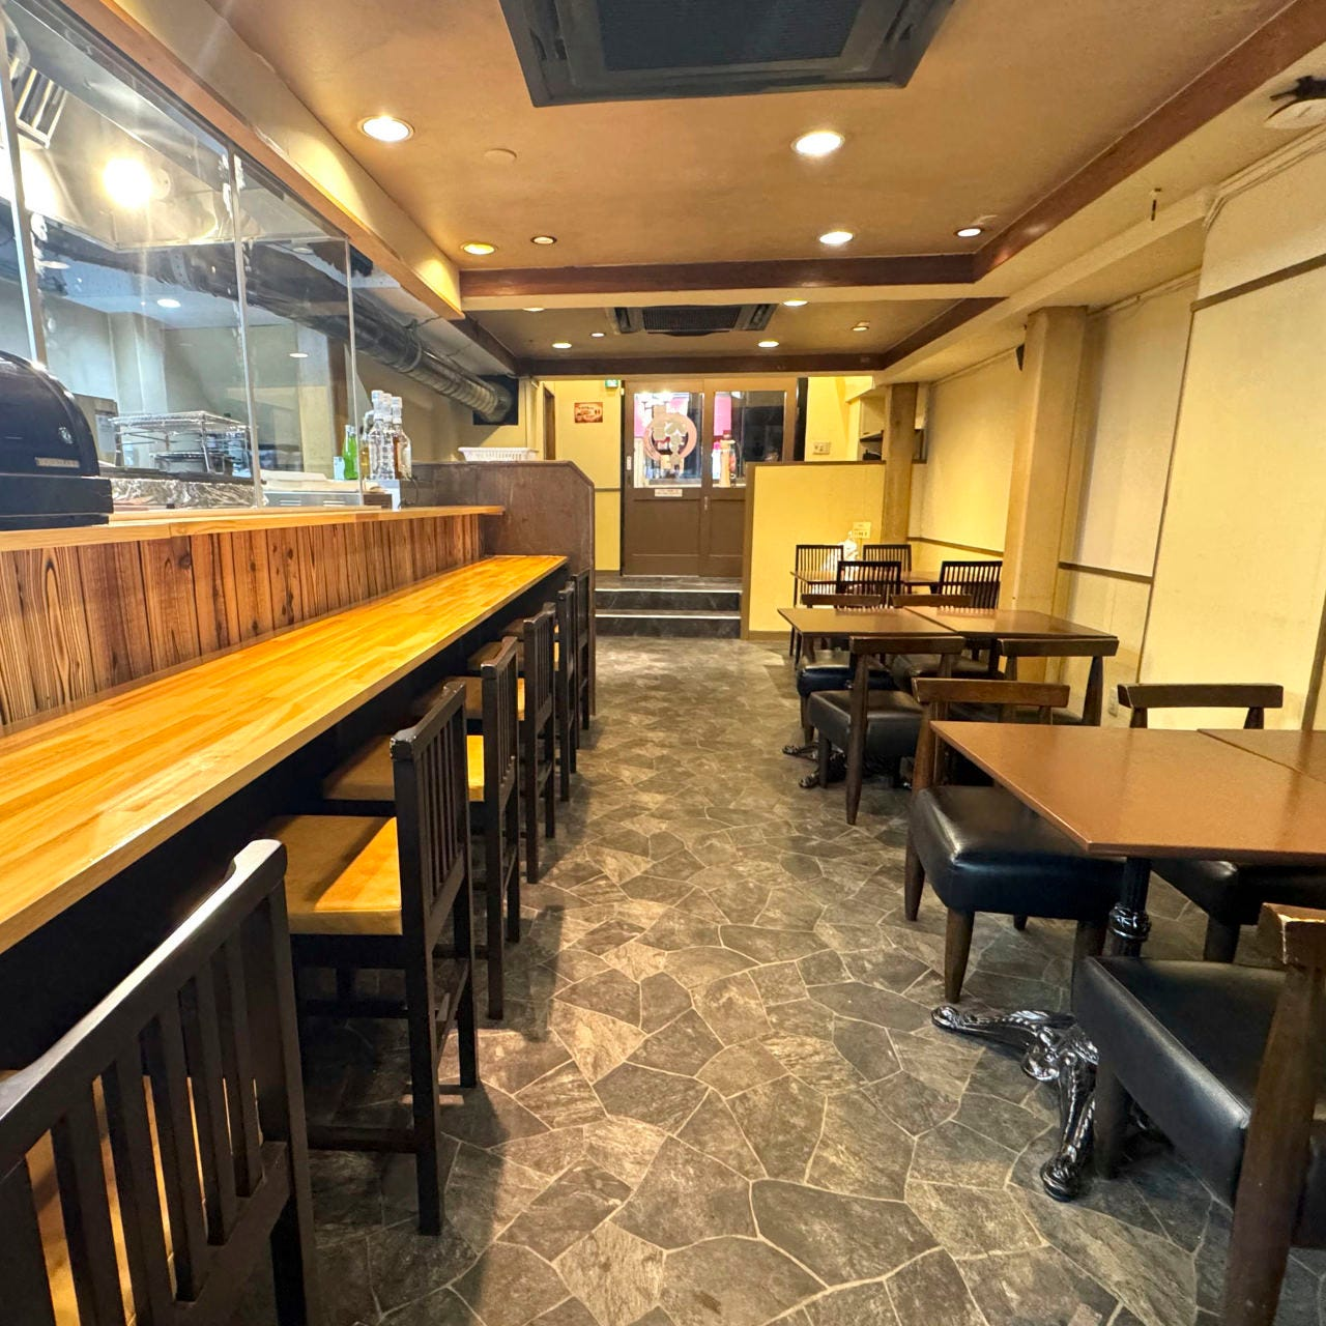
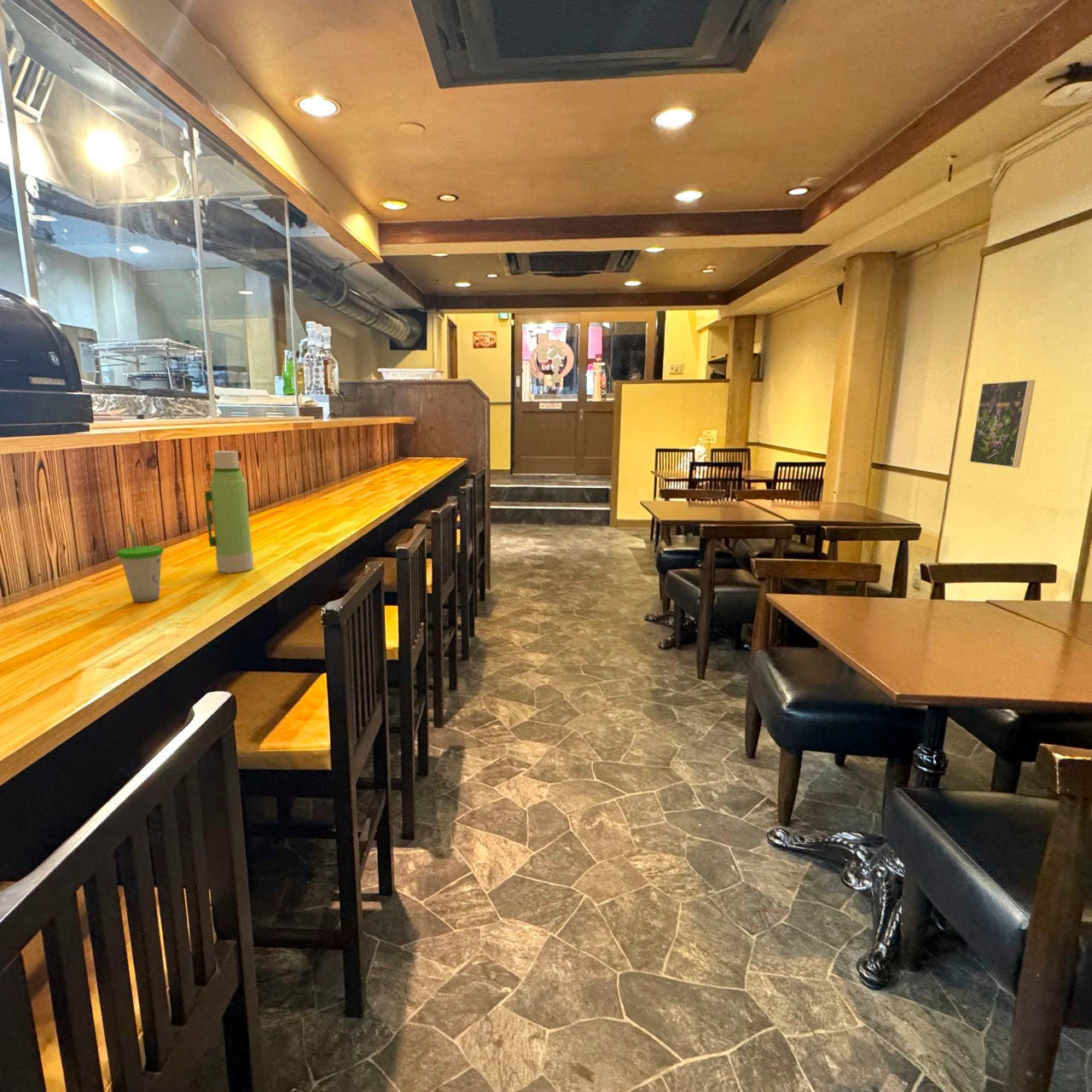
+ cup (142, 563)
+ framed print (1000, 423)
+ water bottle (229, 511)
